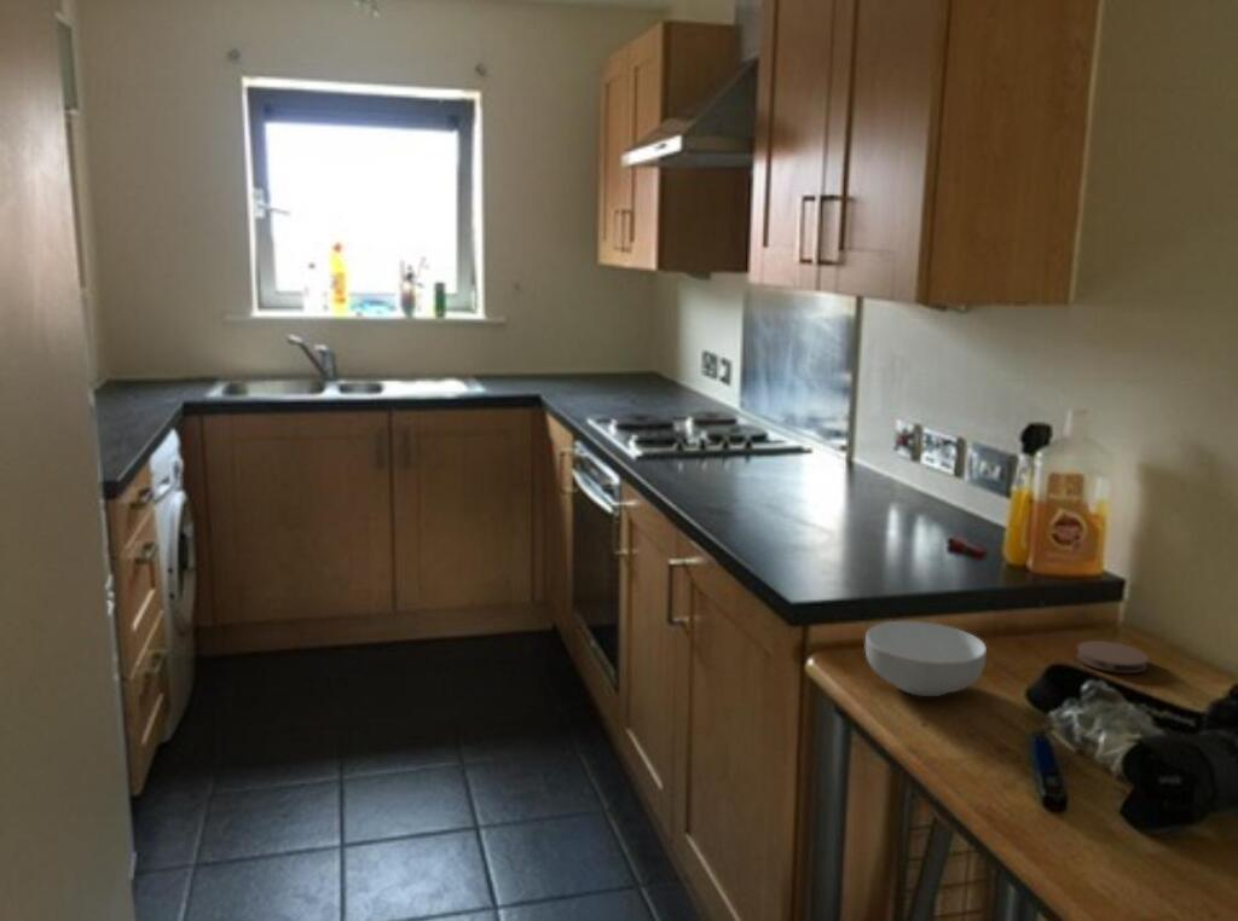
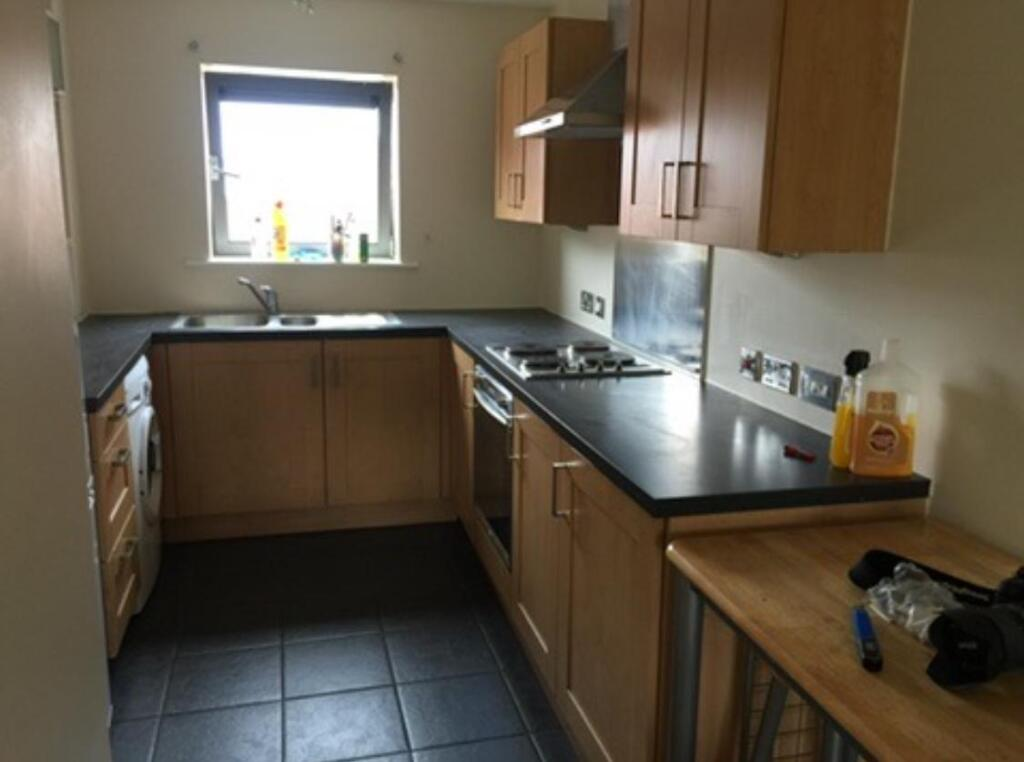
- coaster (1111, 656)
- cereal bowl (924, 662)
